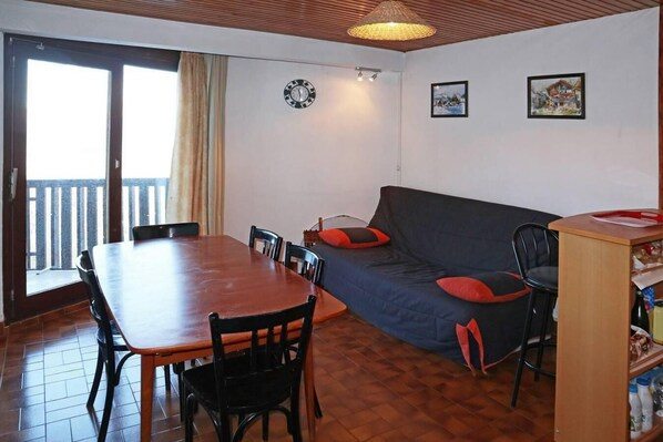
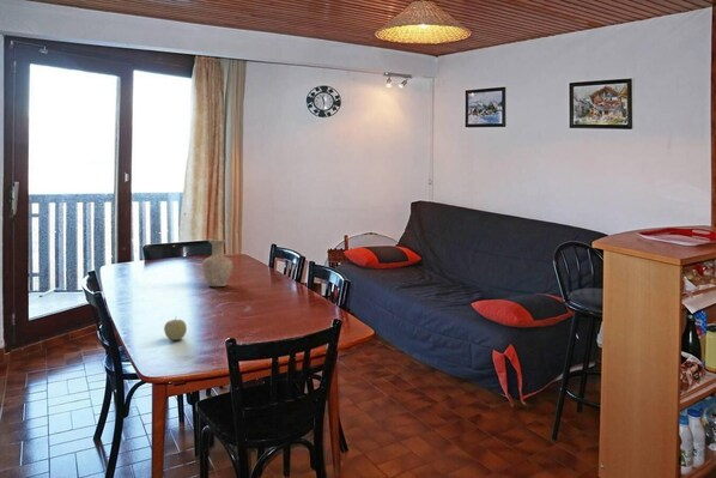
+ fruit (175, 327)
+ vase (217, 262)
